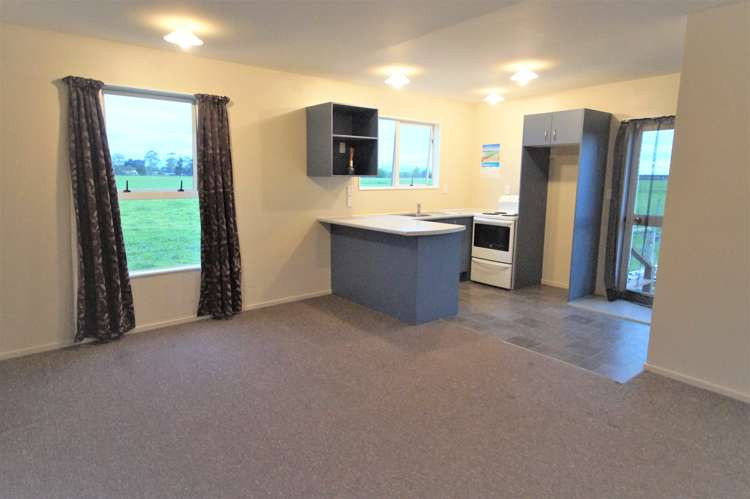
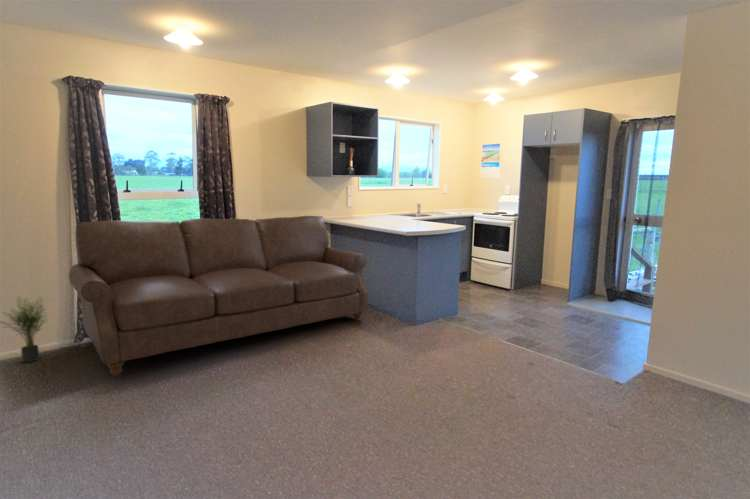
+ sofa (236, 276)
+ potted plant (23, 327)
